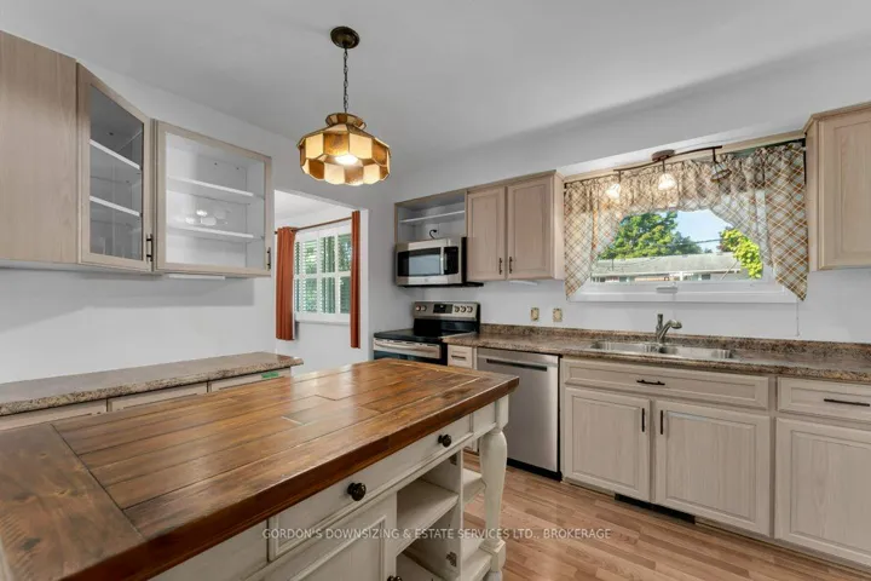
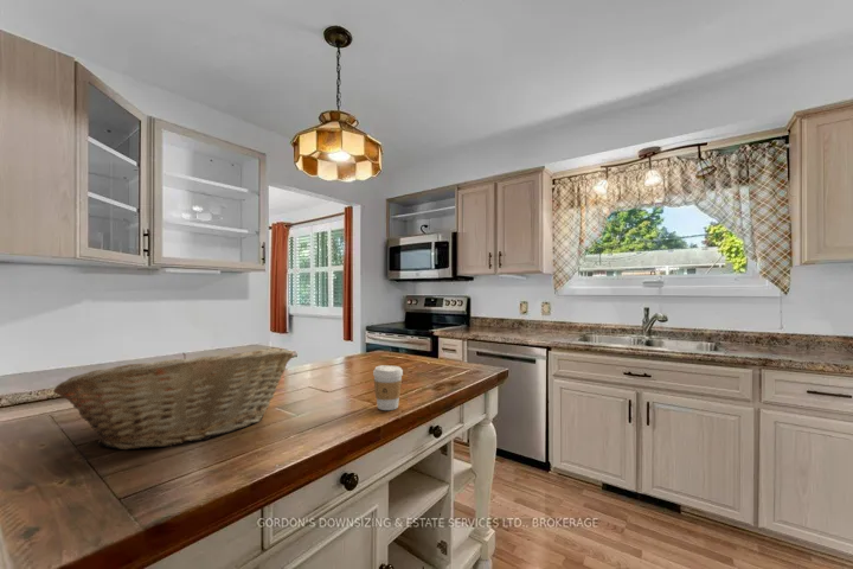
+ fruit basket (191, 386)
+ coffee cup (387, 386)
